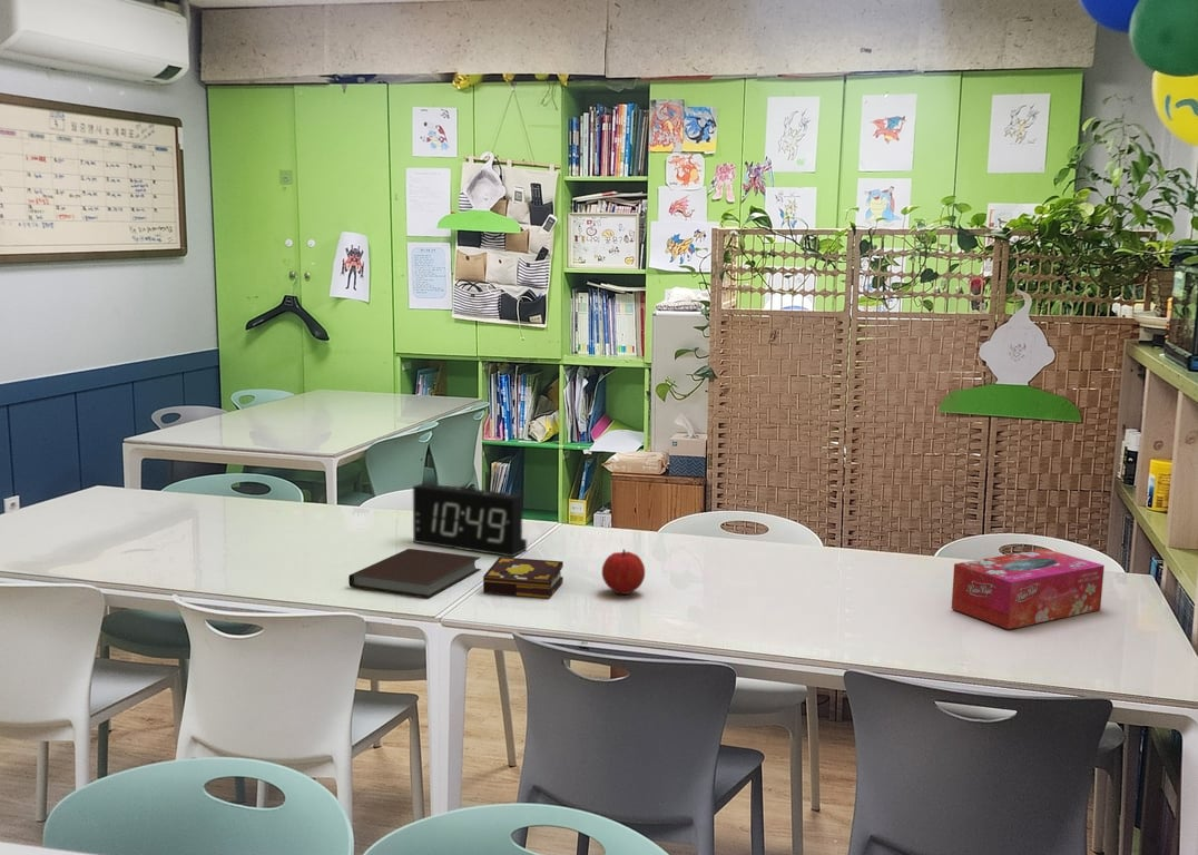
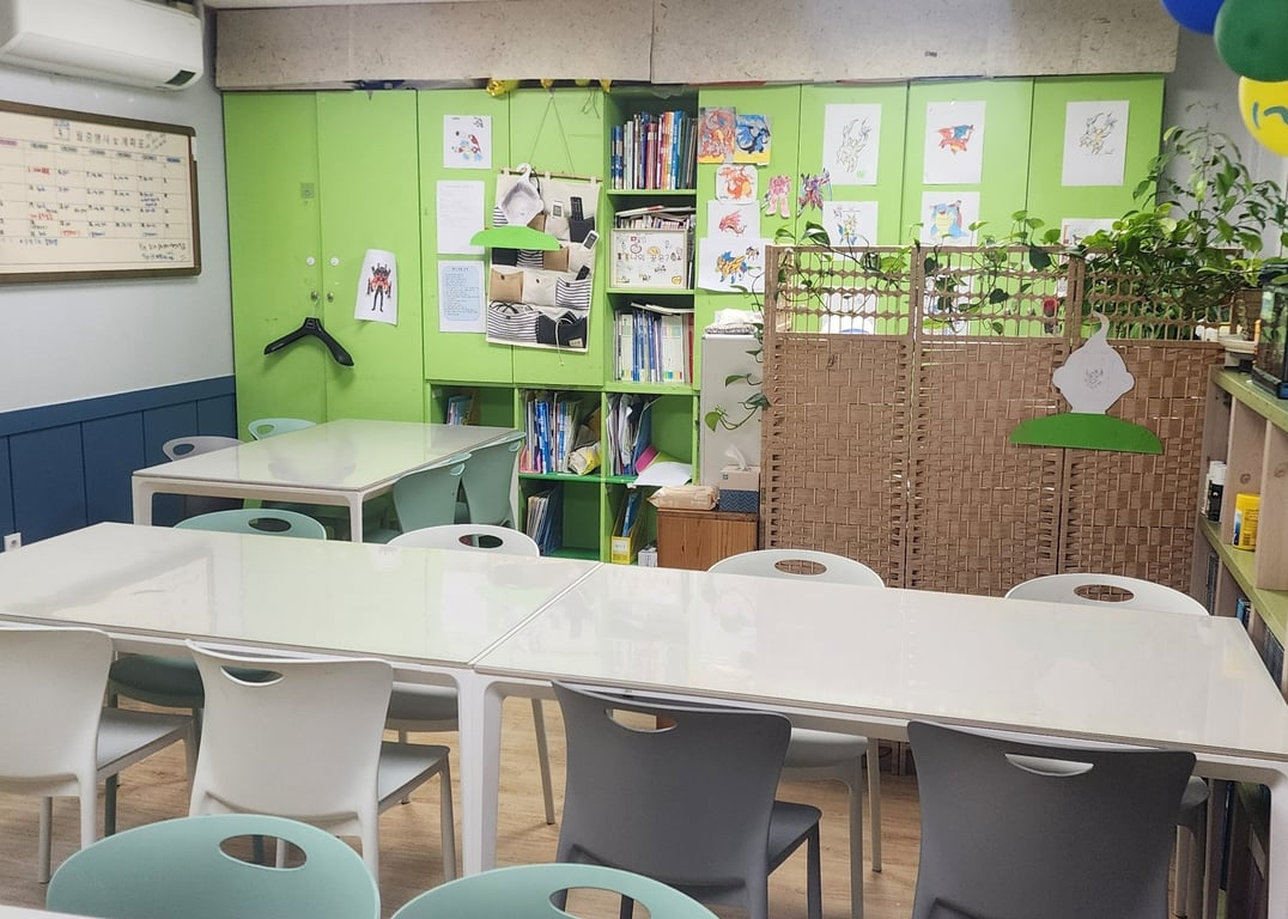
- book (523, 577)
- alarm clock (469, 517)
- notebook (416, 571)
- tissue box (1028, 587)
- fruit (622, 571)
